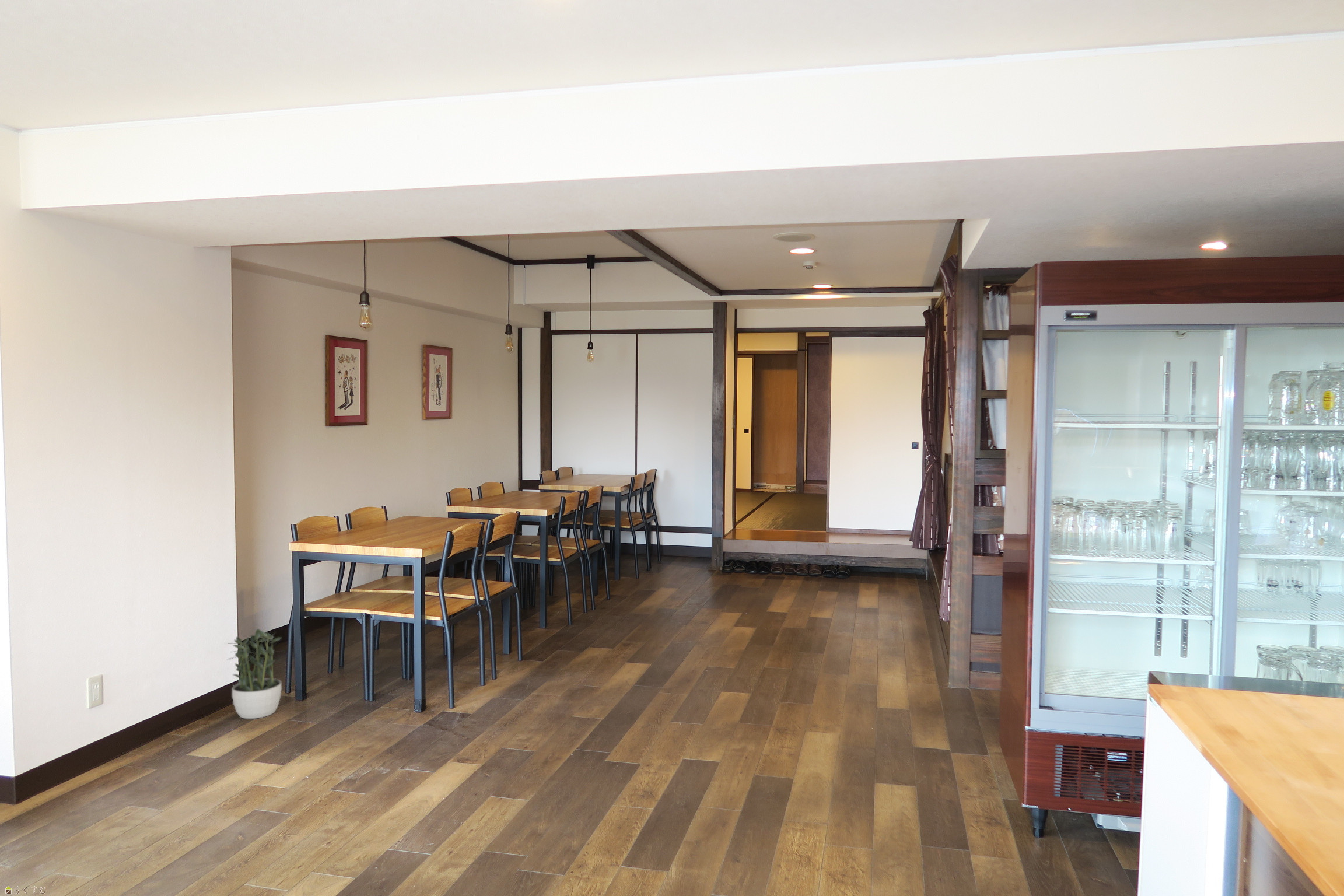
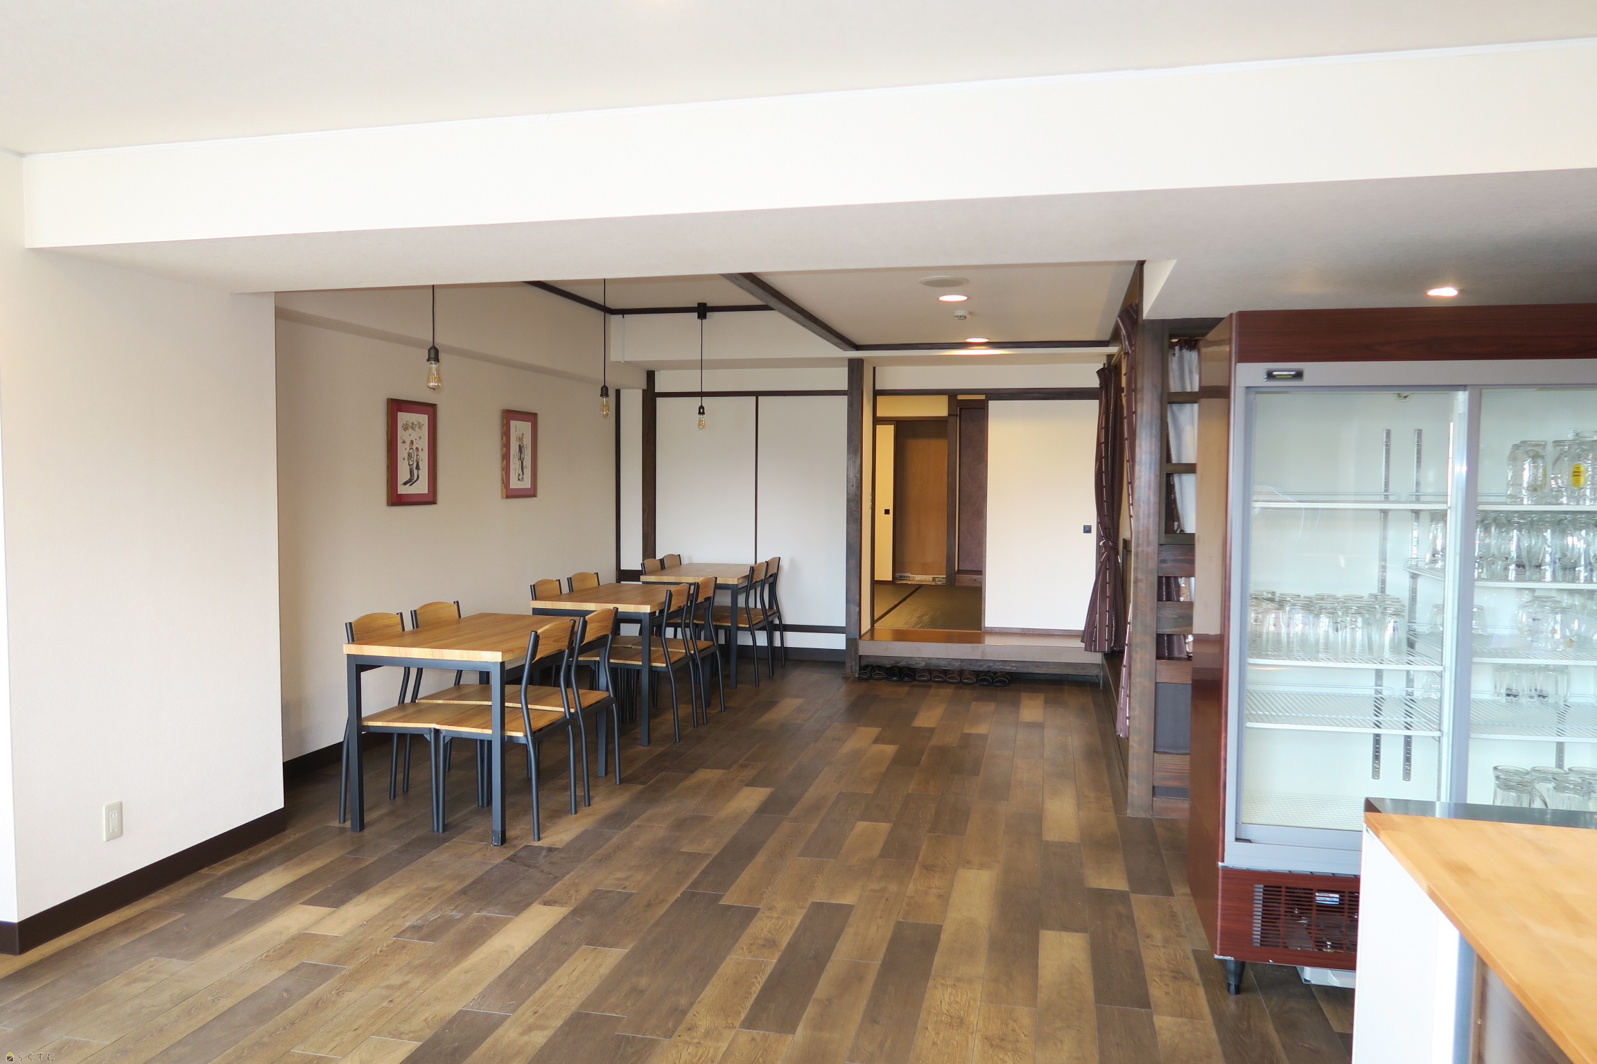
- potted plant (253, 670)
